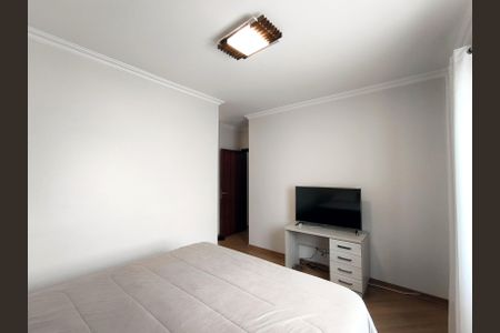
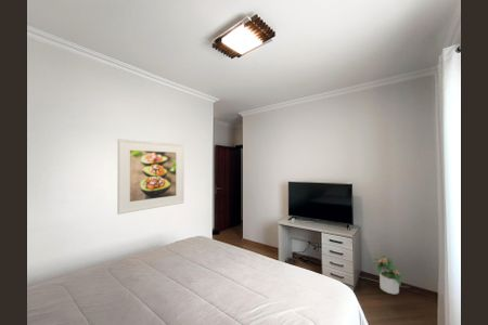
+ potted plant (386, 274)
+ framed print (154, 174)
